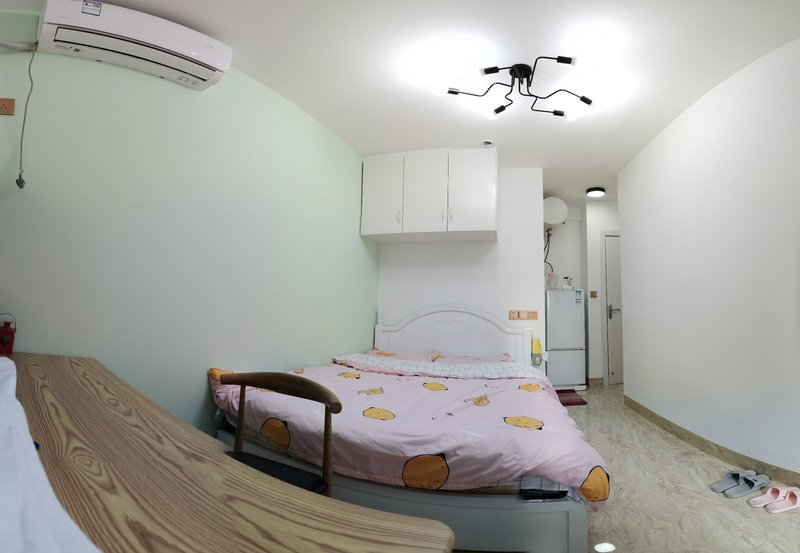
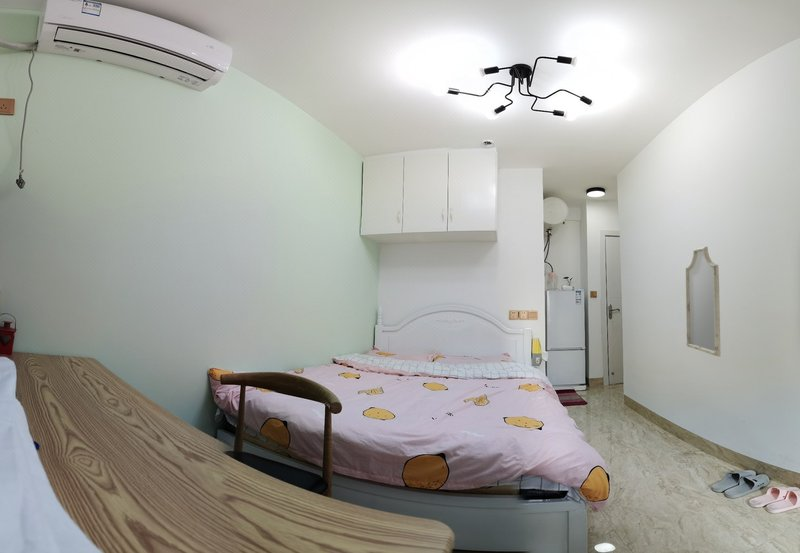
+ home mirror (701, 299)
